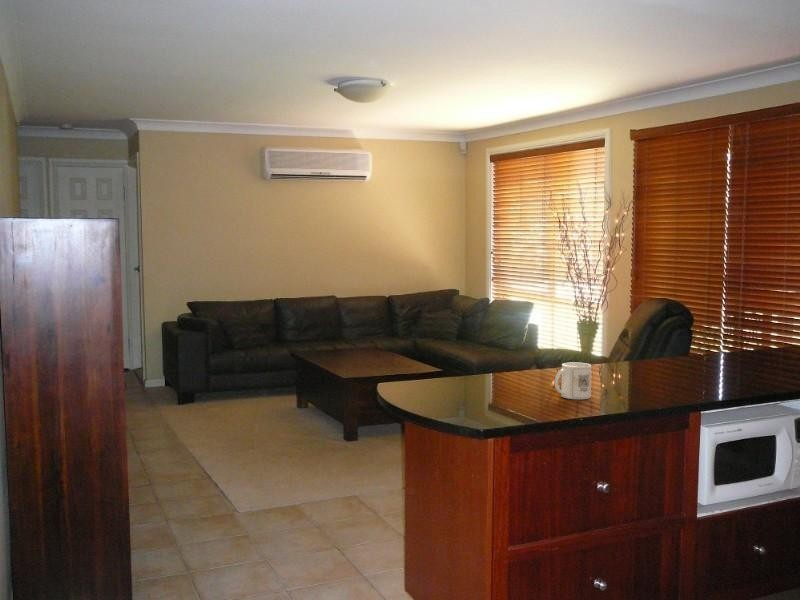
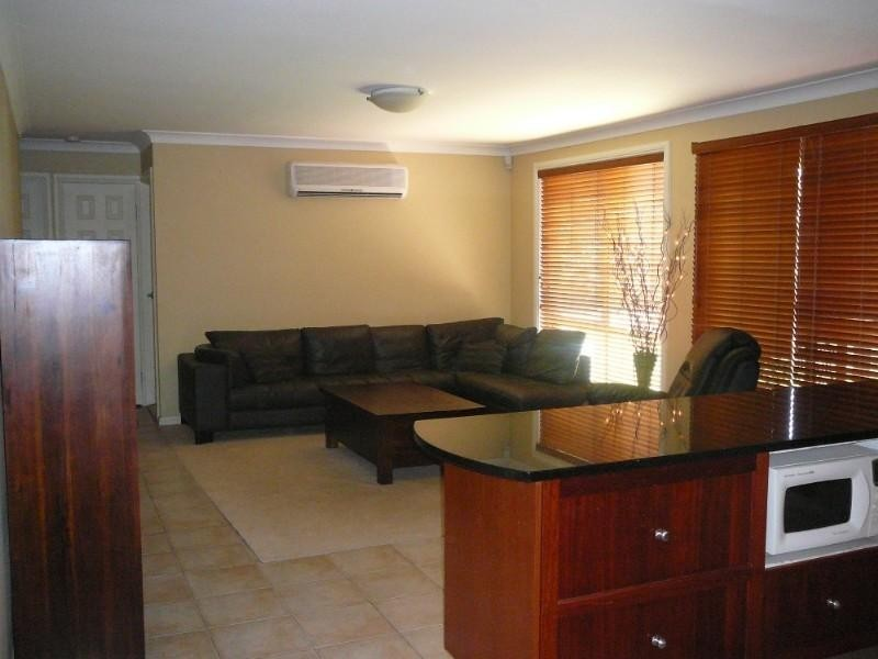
- mug (572, 380)
